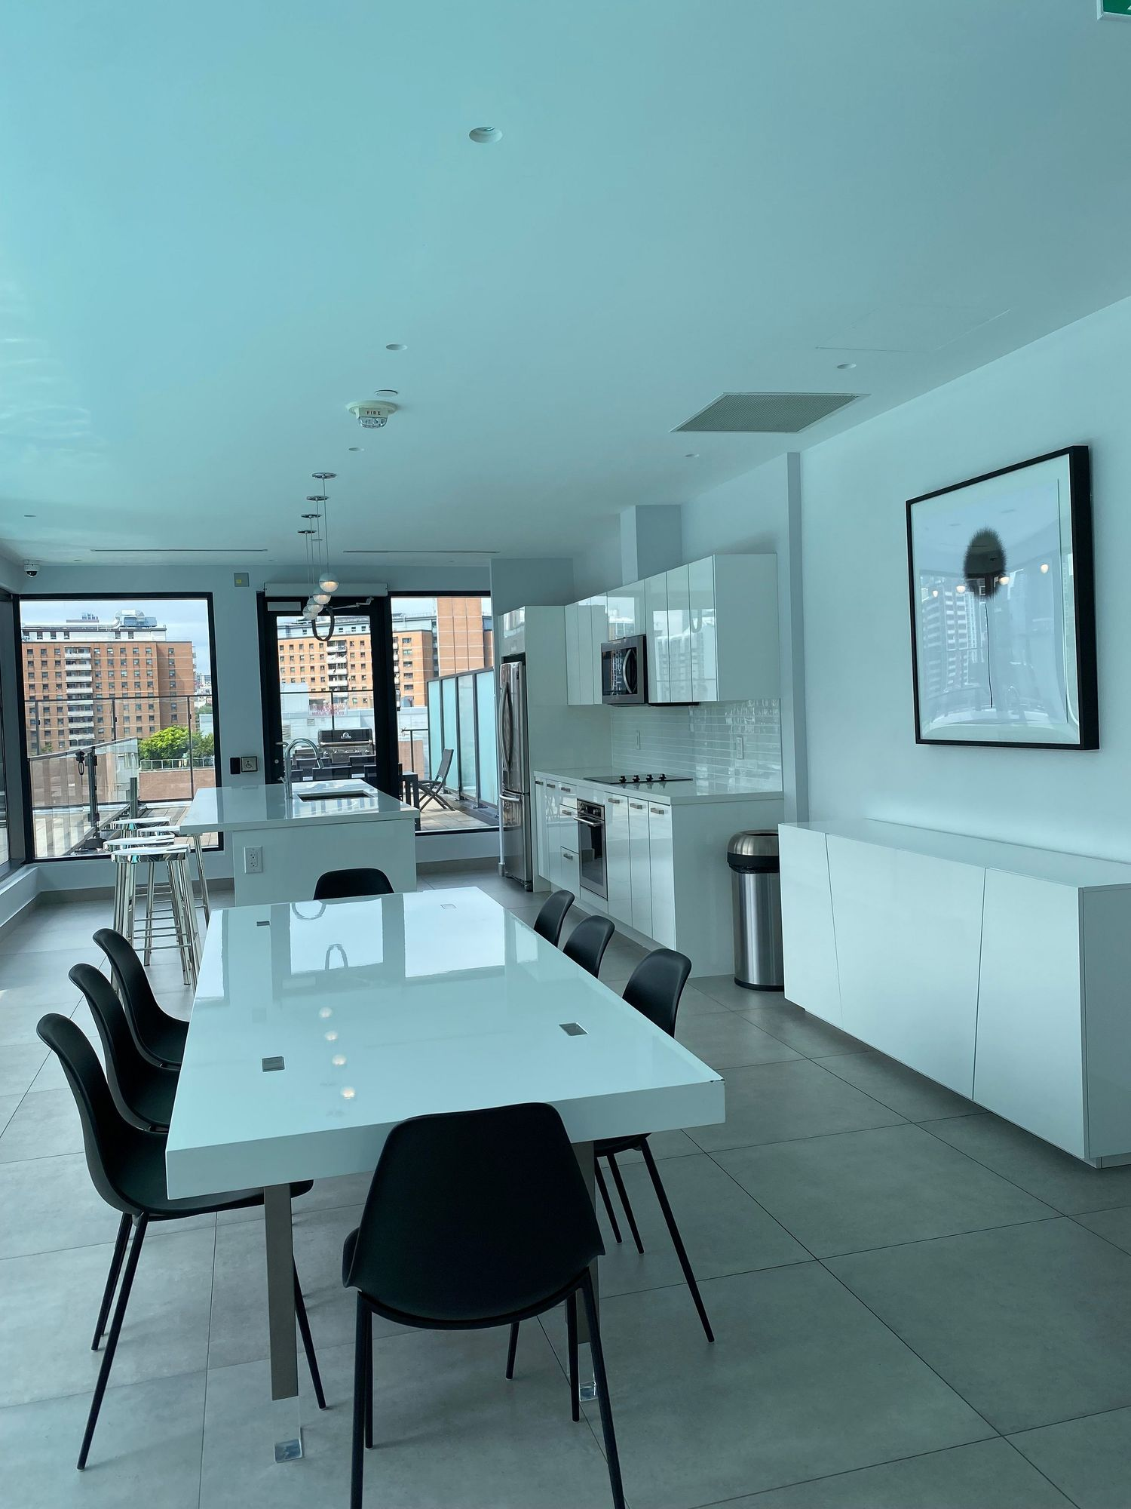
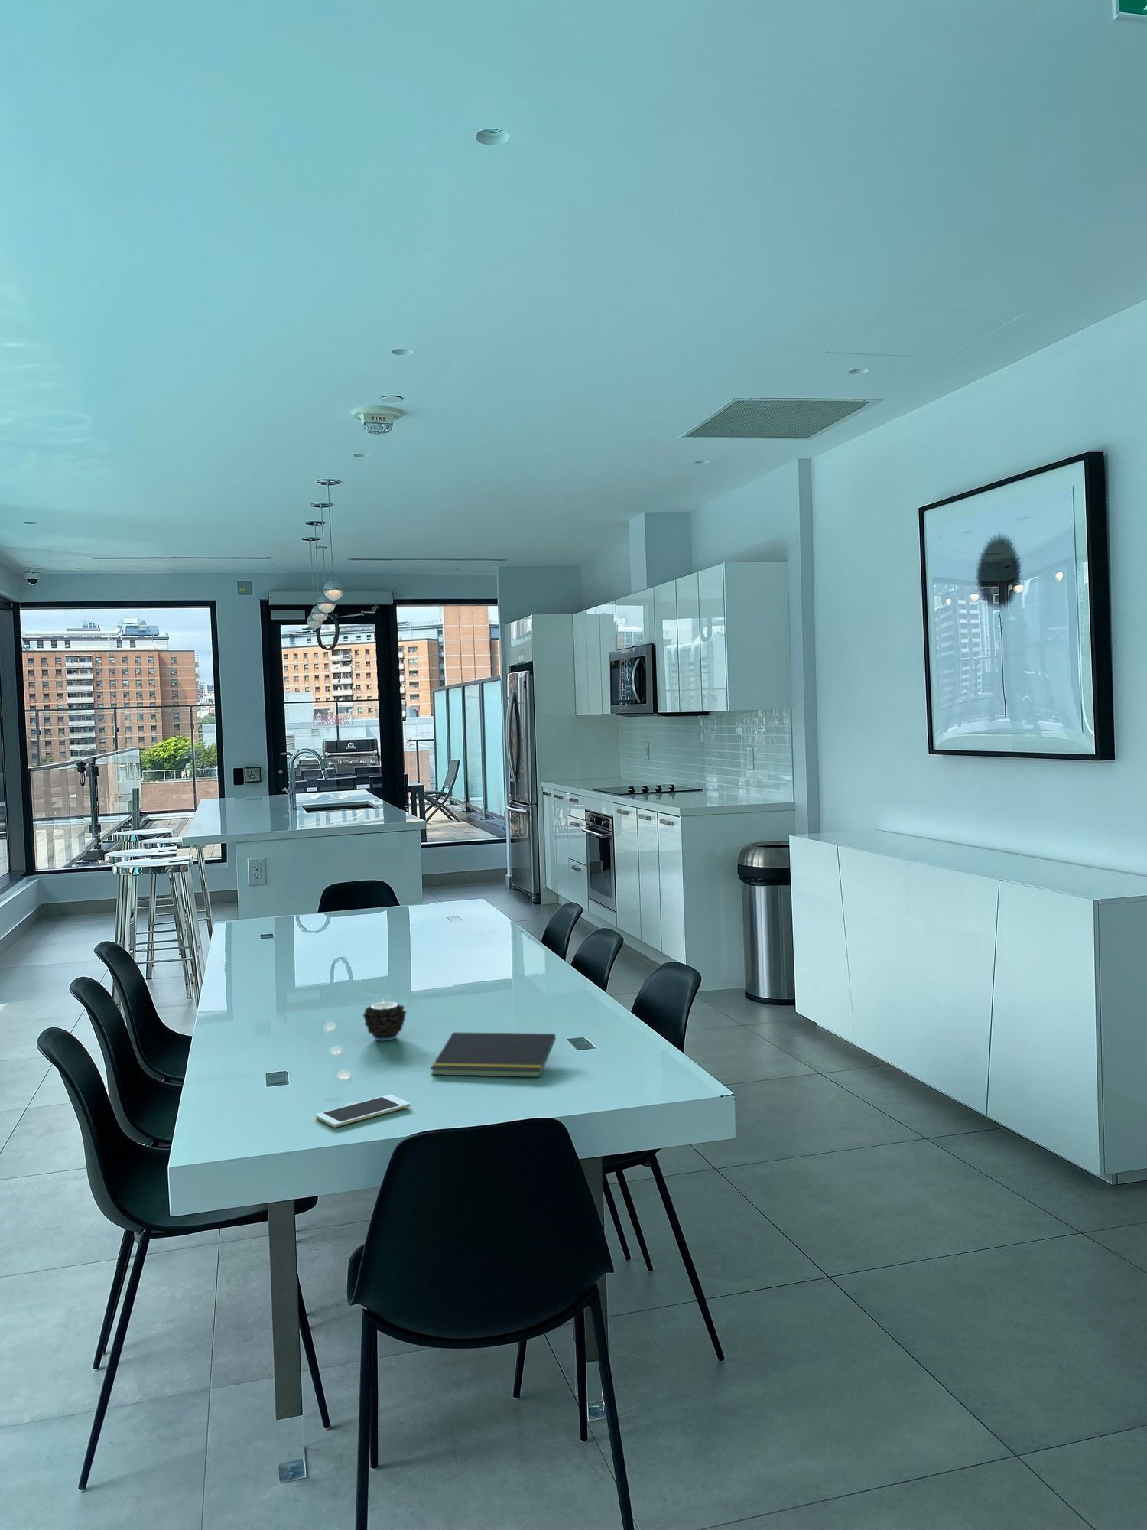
+ notepad (494, 1053)
+ candle (384, 1018)
+ cell phone (363, 1110)
